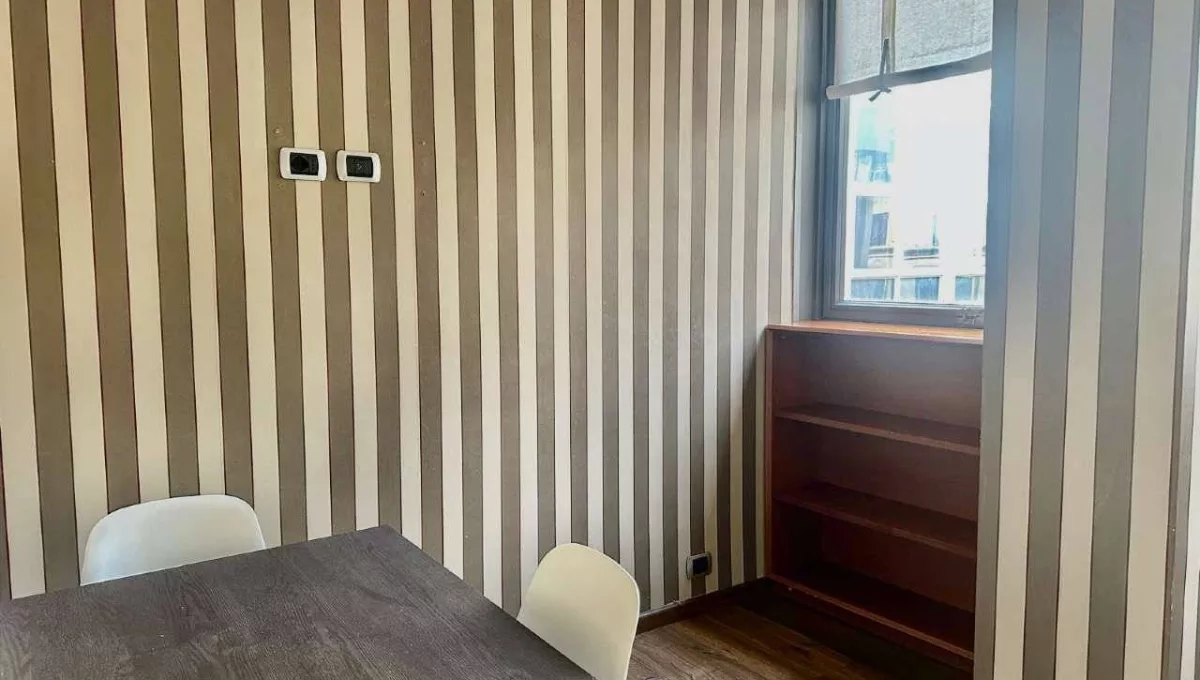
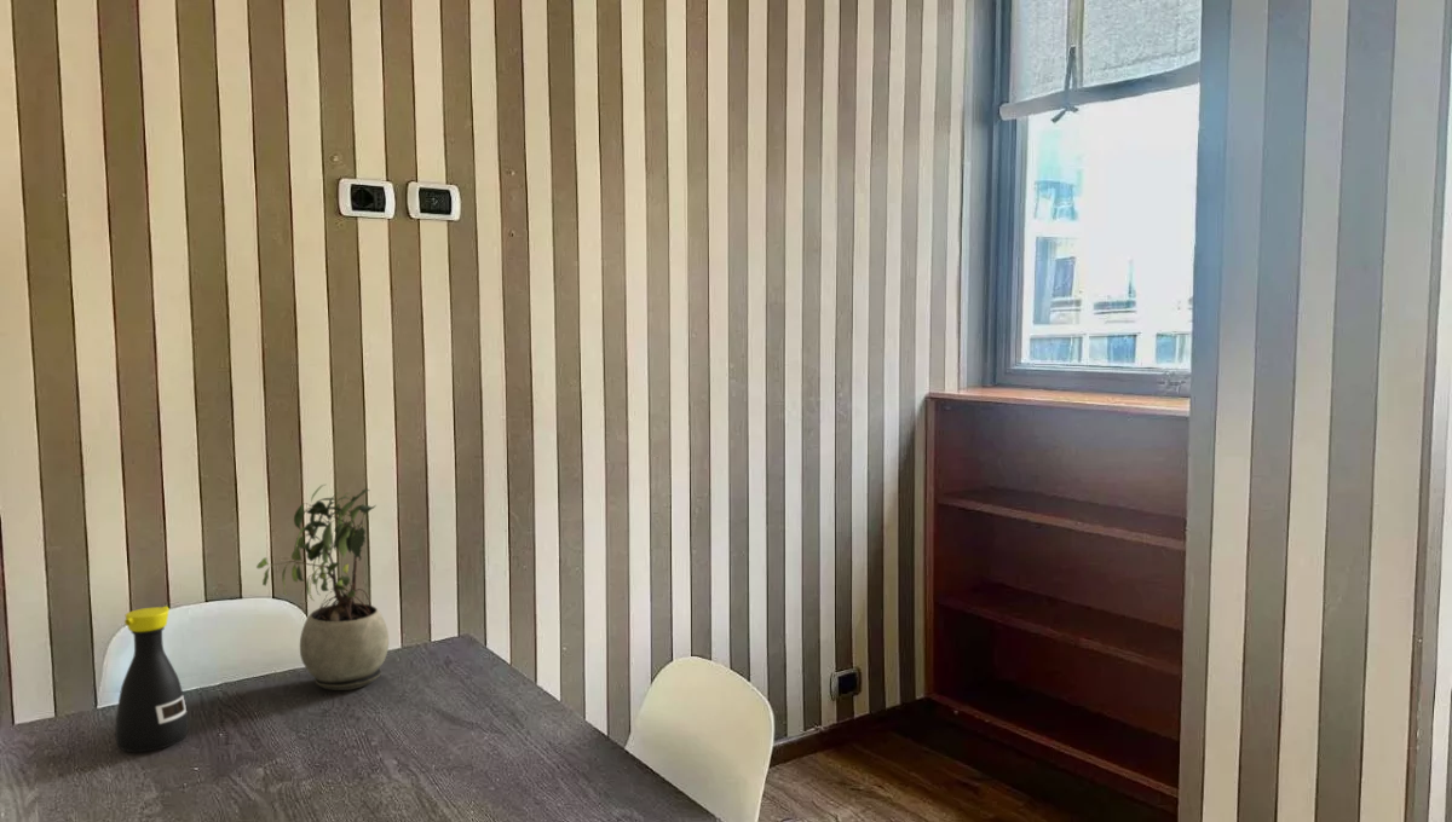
+ bottle (150, 676)
+ potted plant (327, 587)
